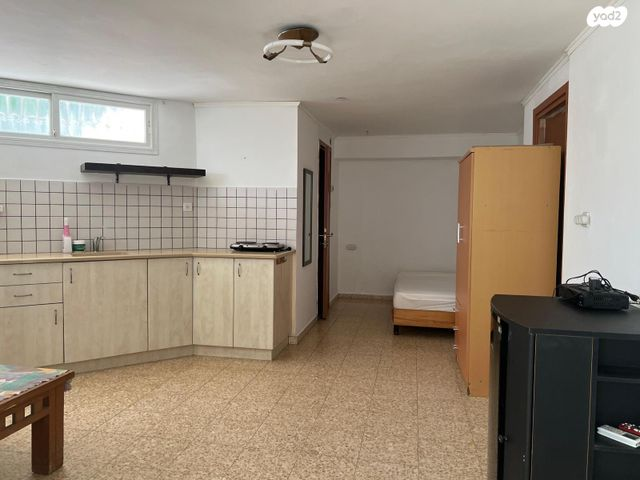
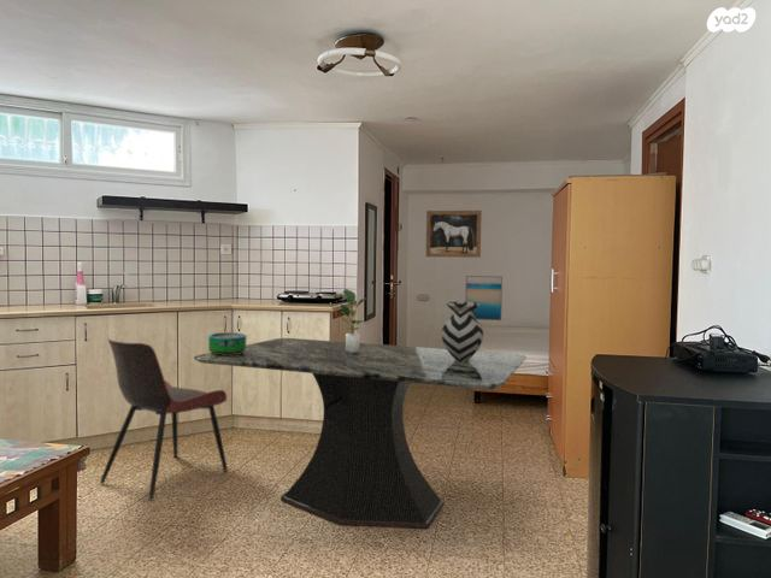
+ decorative bowl (226, 342)
+ dining chair (165, 406)
+ wall art (453, 234)
+ wall art (483, 297)
+ dining table (364, 429)
+ vase (461, 331)
+ potted plant (352, 320)
